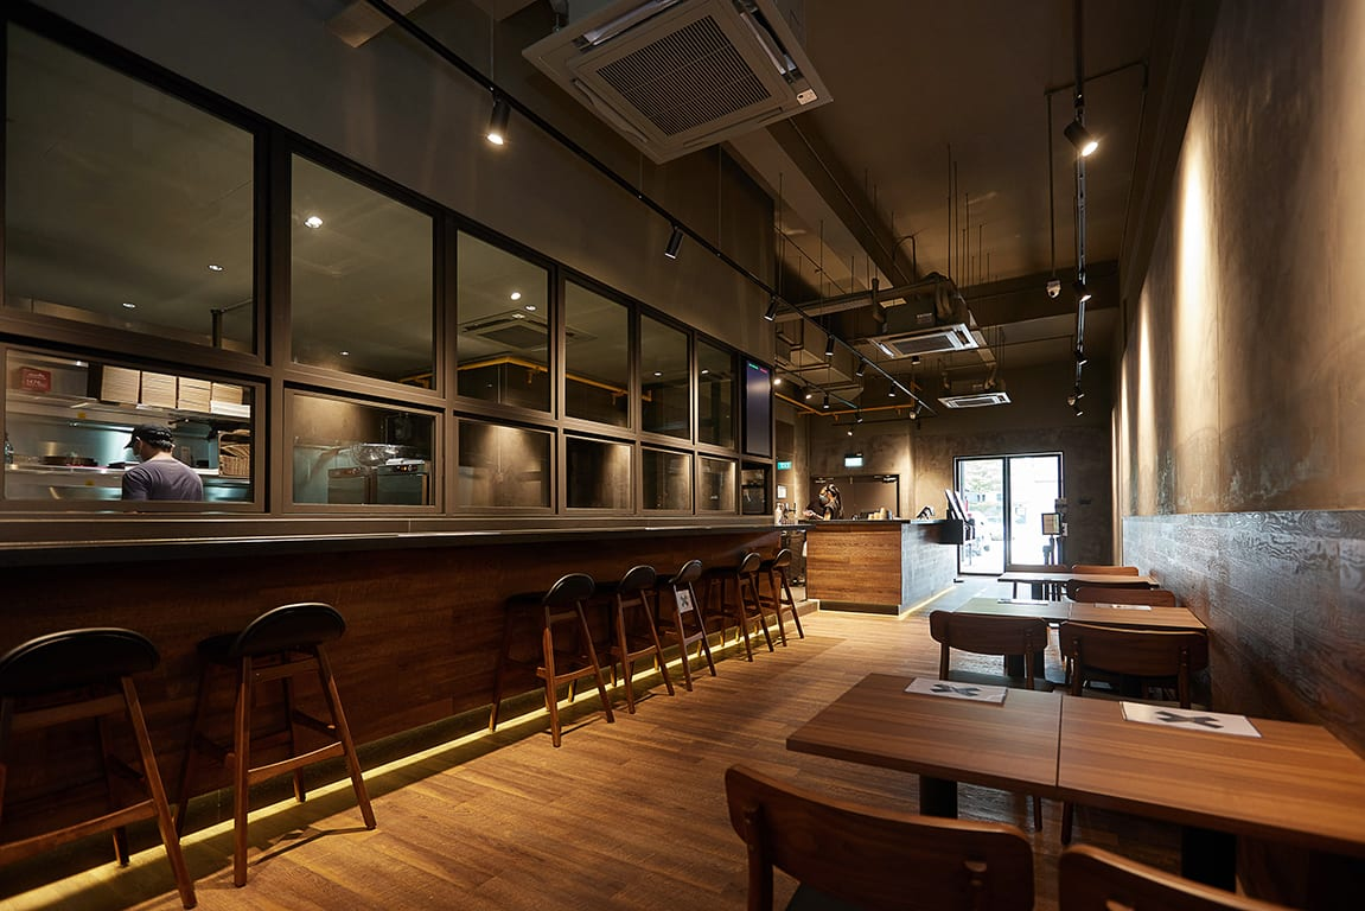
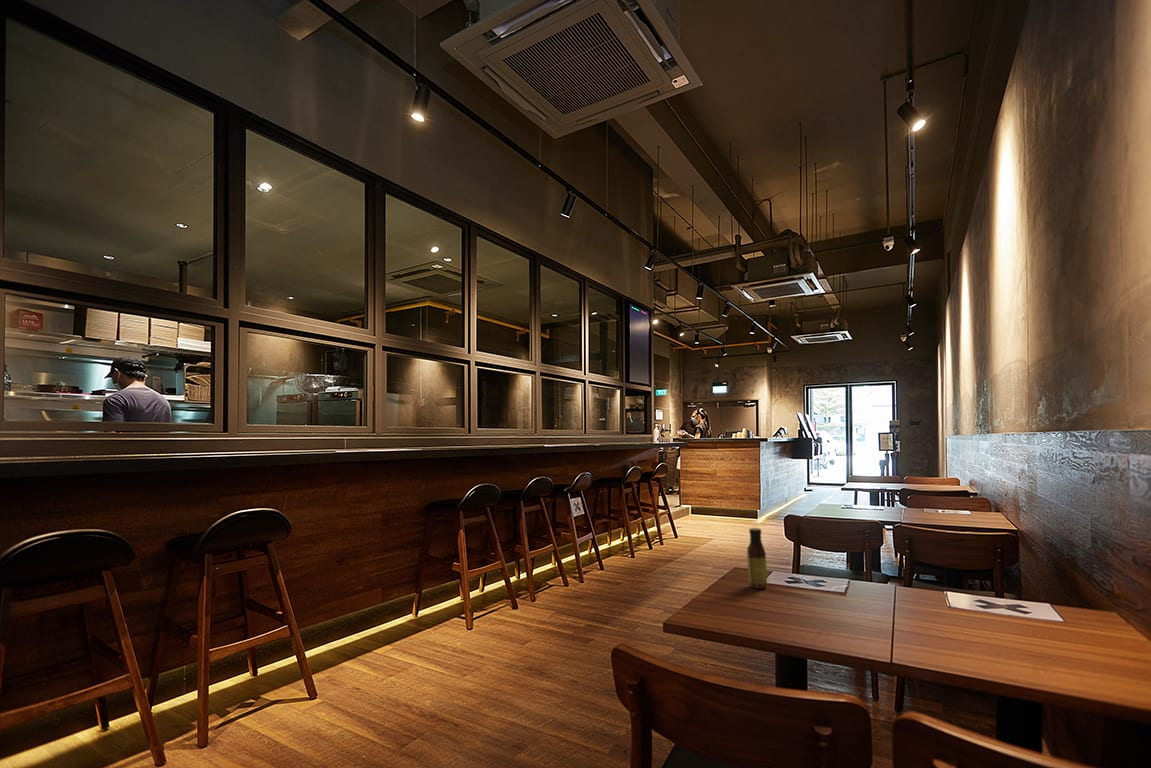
+ sauce bottle (757, 557)
